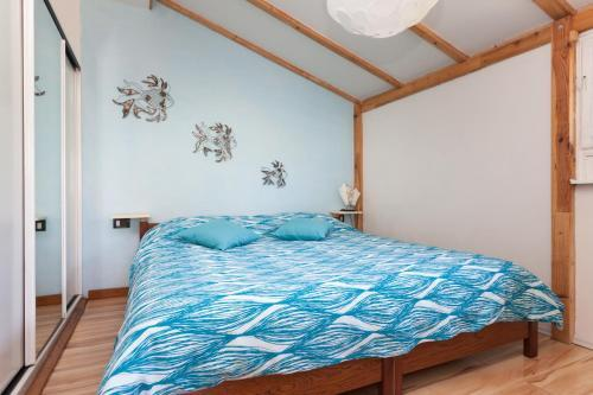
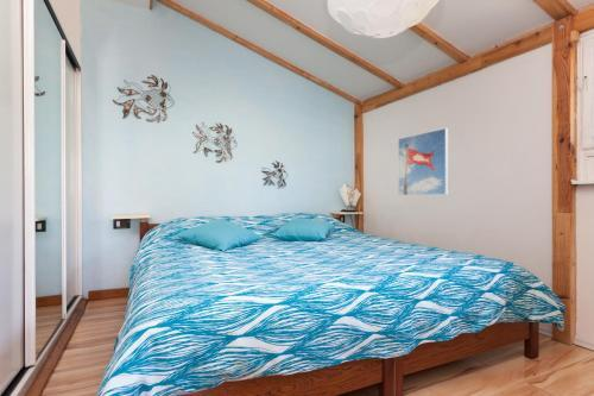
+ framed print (421, 164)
